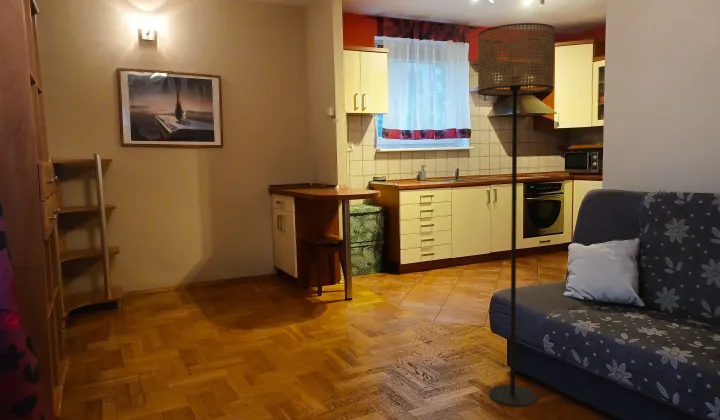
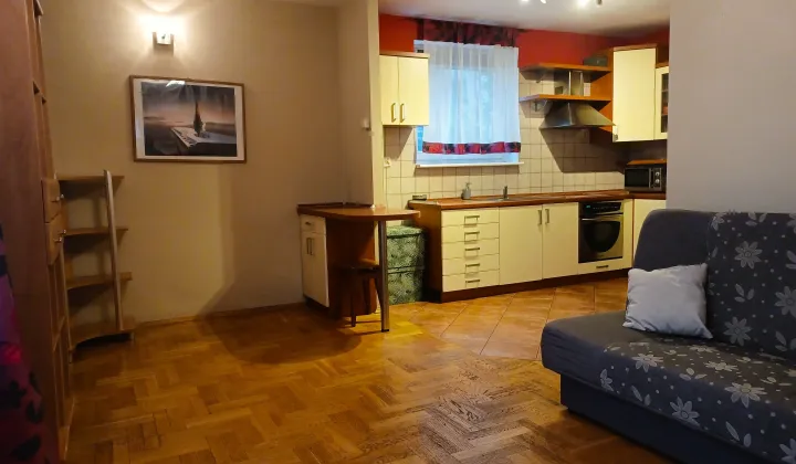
- floor lamp (513, 220)
